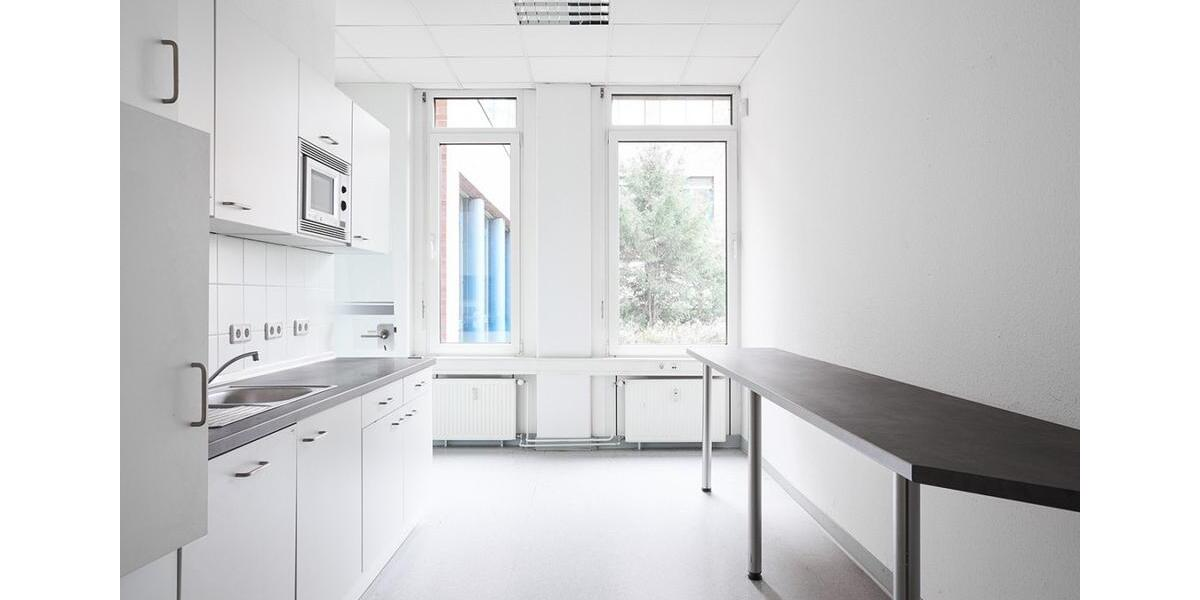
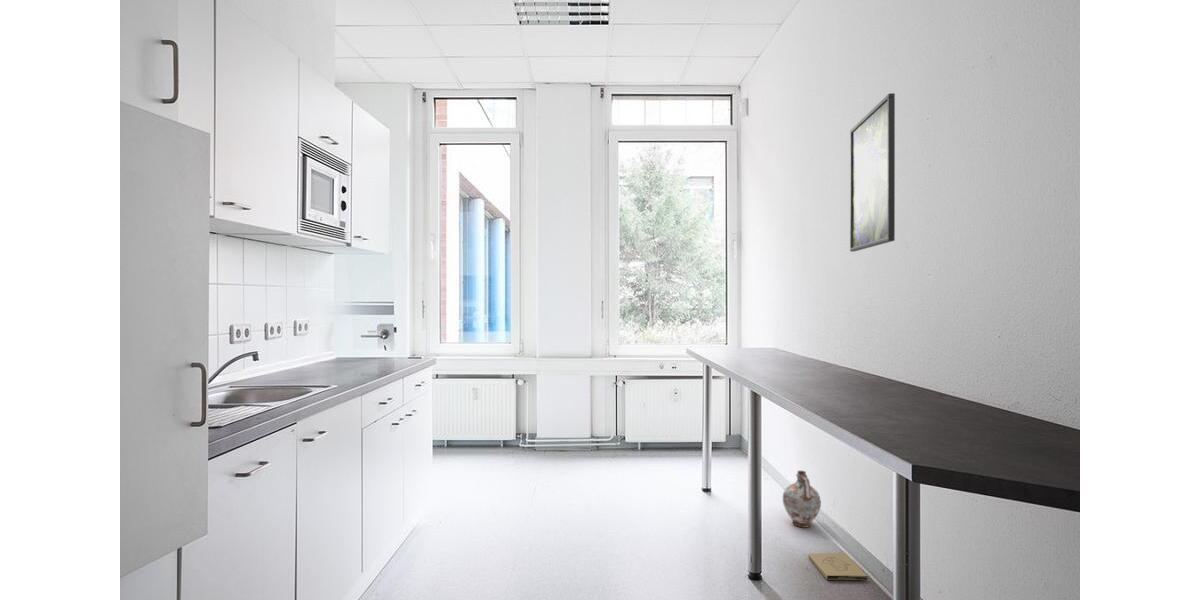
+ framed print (870, 180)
+ ceramic jug (801, 498)
+ box (836, 566)
